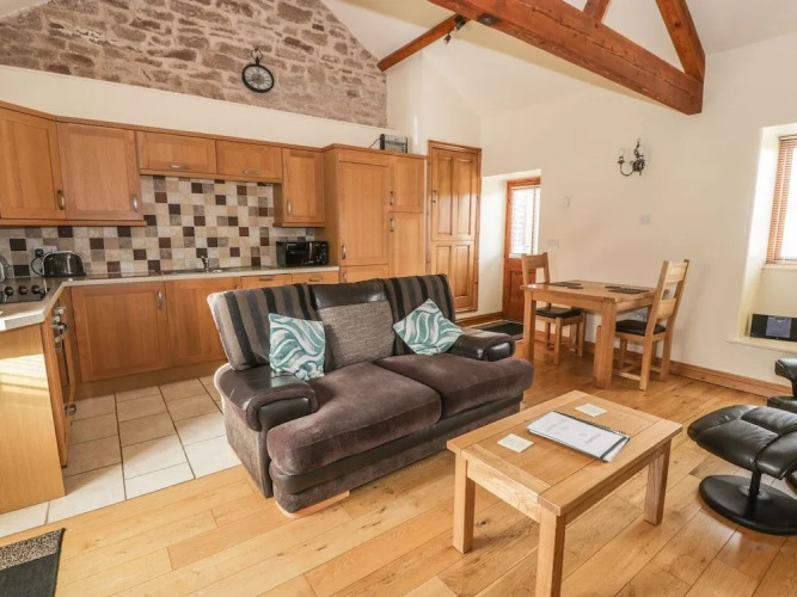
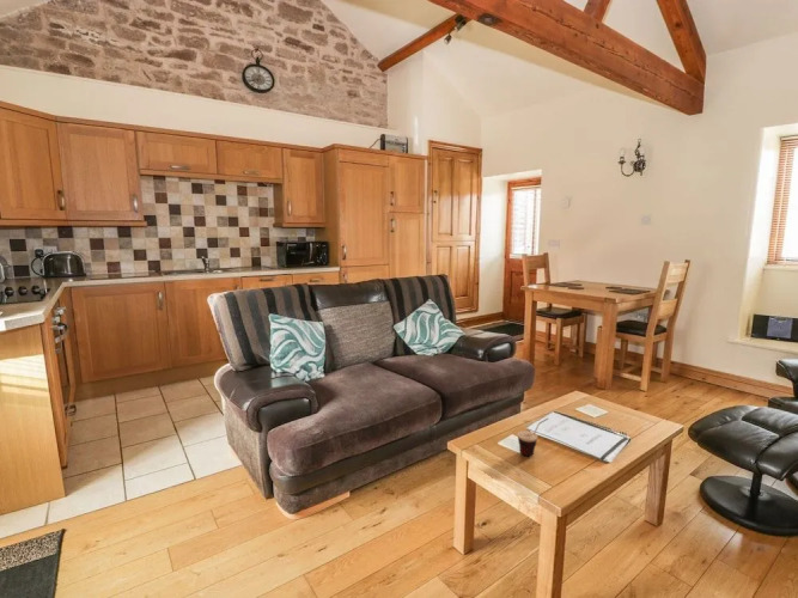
+ cup (534, 435)
